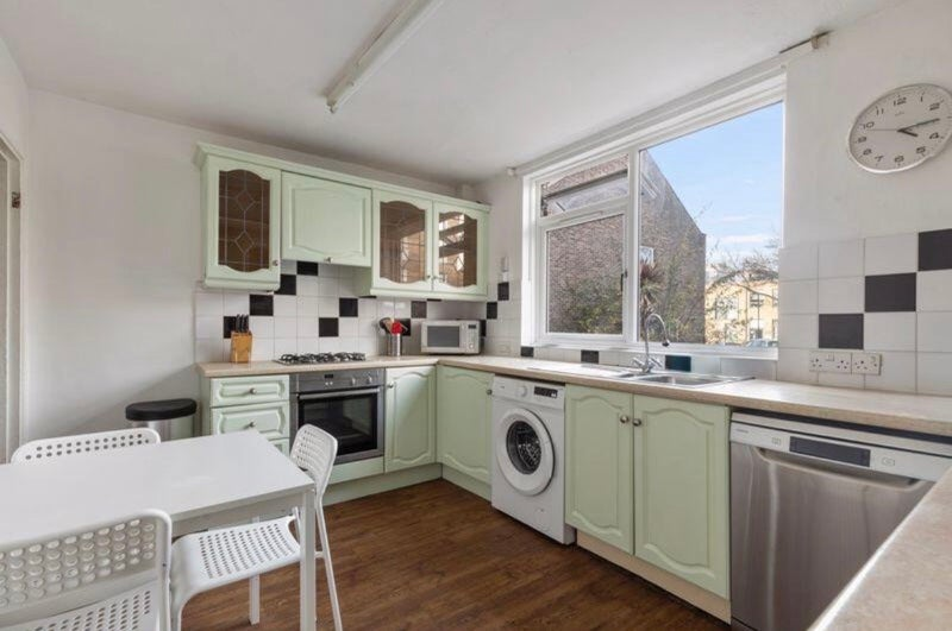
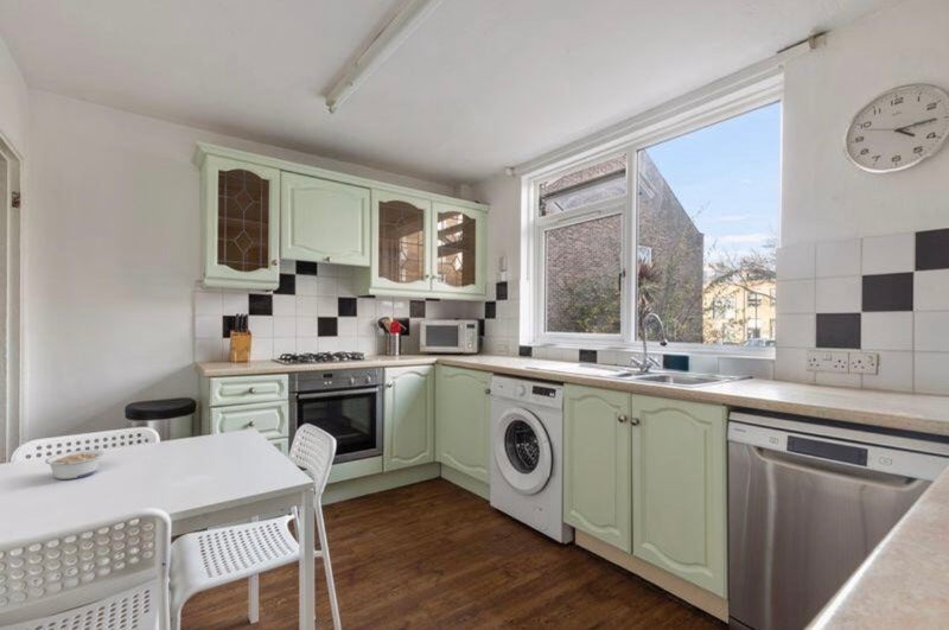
+ legume (76, 463)
